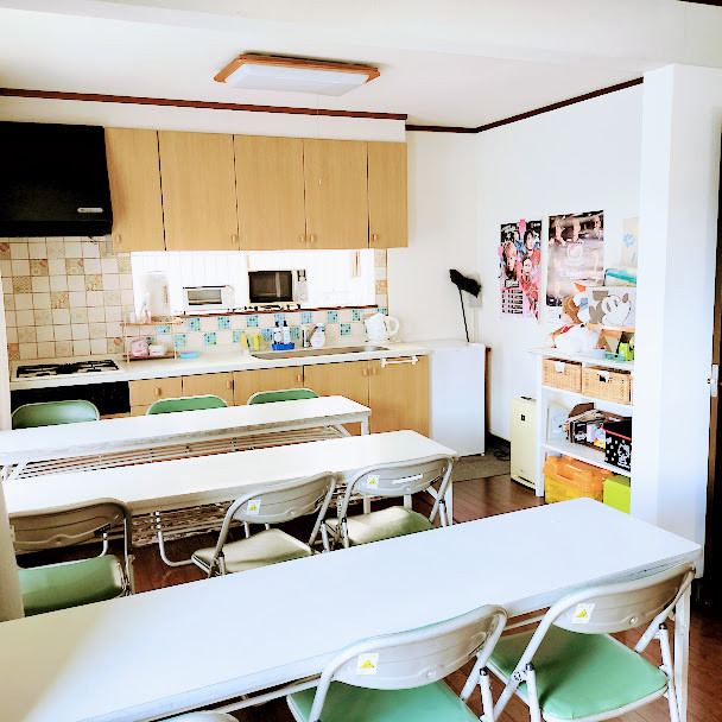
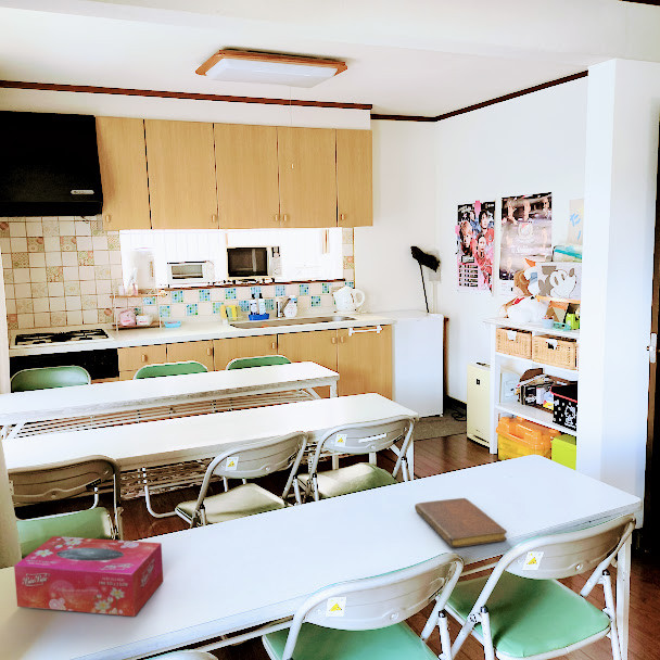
+ tissue box (91, 573)
+ notebook (458, 520)
